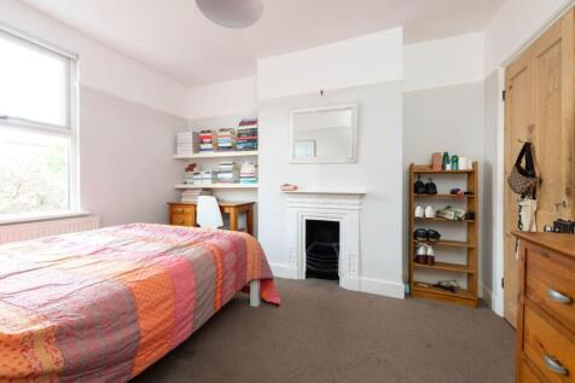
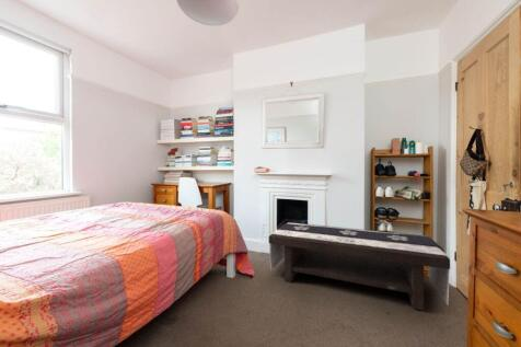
+ bench (348, 256)
